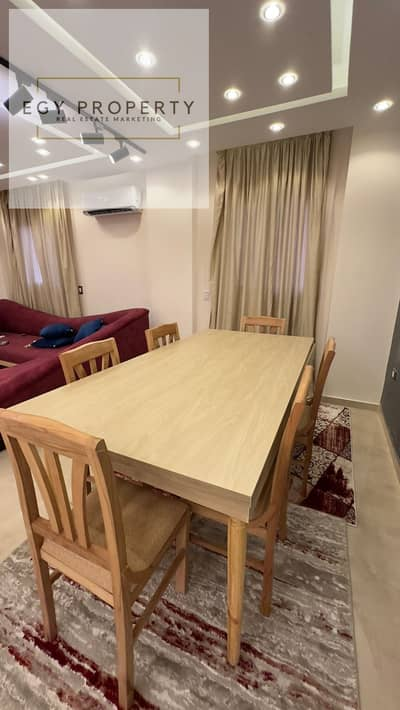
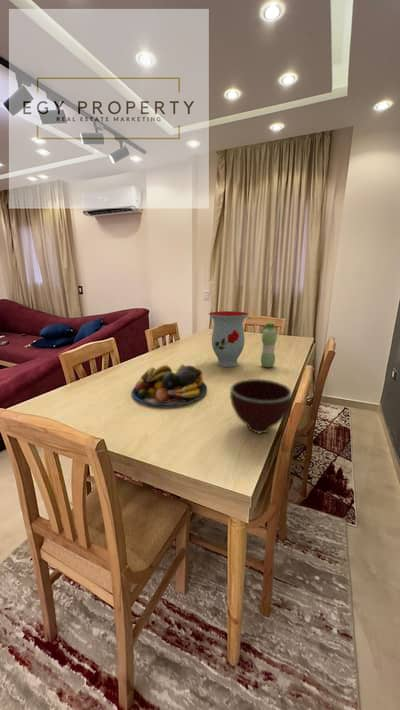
+ bowl (259, 409)
+ fruit bowl (169, 377)
+ water bottle (268, 345)
+ vase (228, 339)
